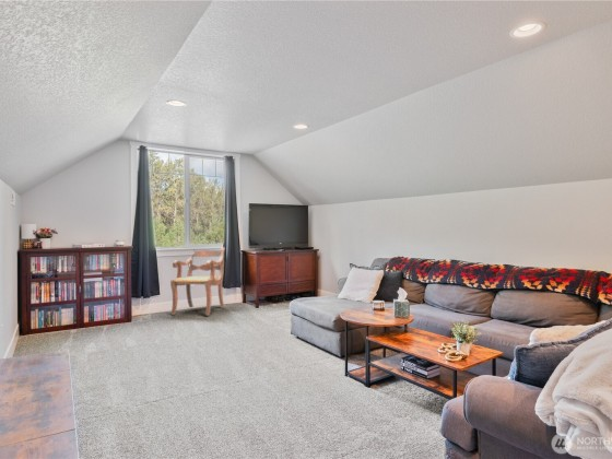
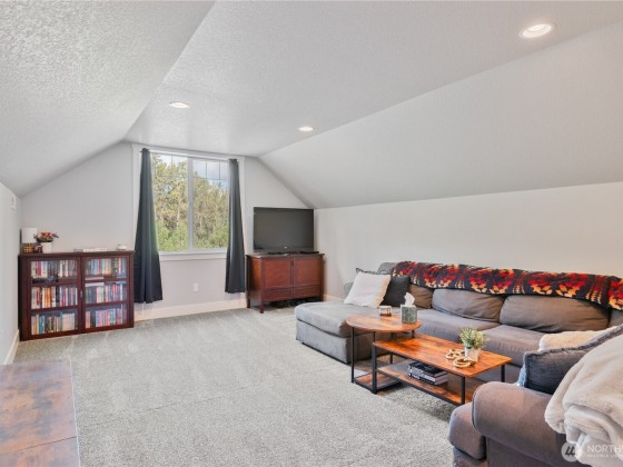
- armchair (199, 279)
